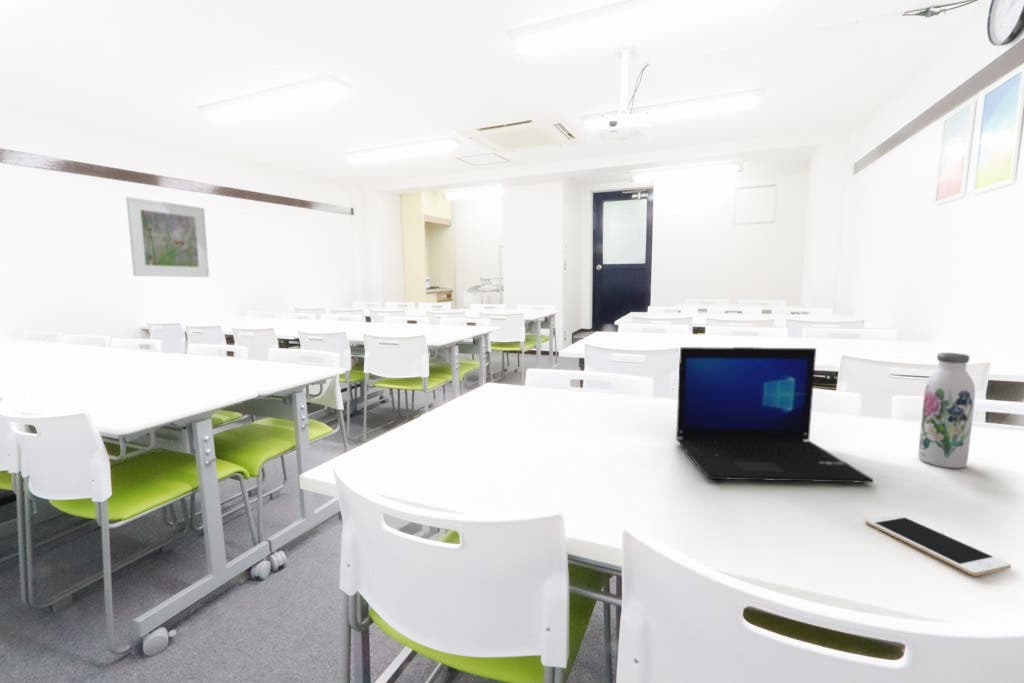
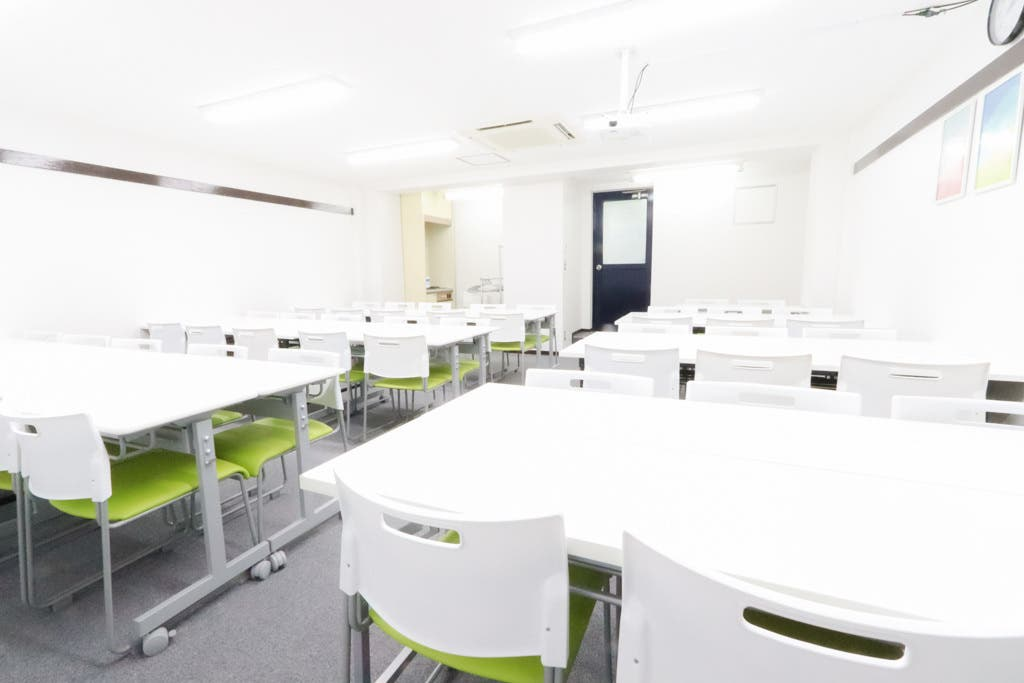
- laptop (765, 408)
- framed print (170, 240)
- water bottle (947, 408)
- cell phone (931, 541)
